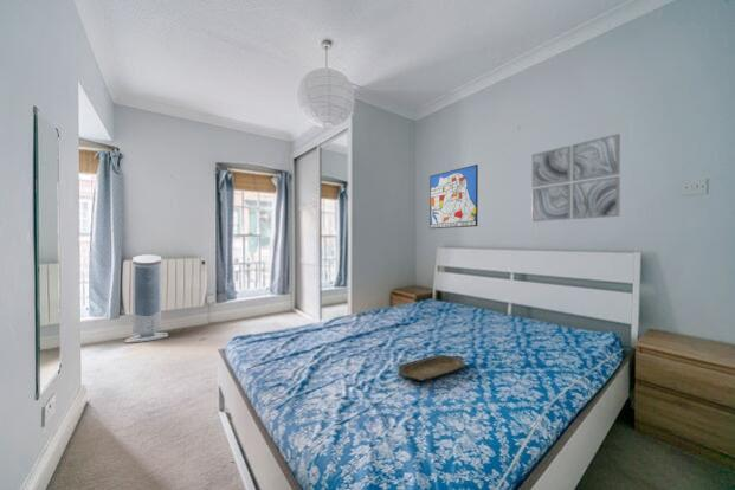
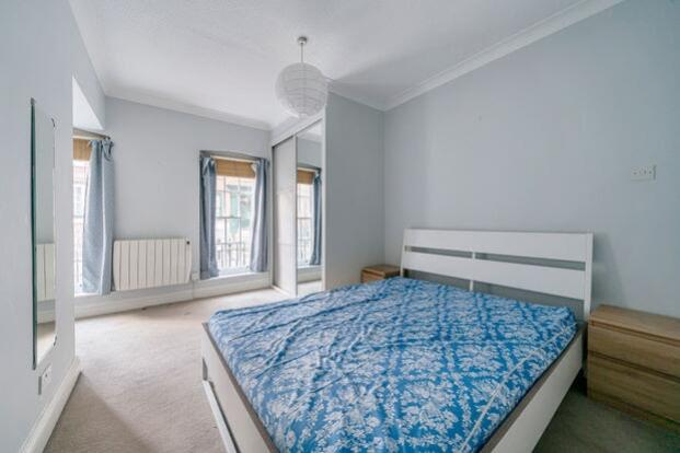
- wall art (569, 181)
- wall art (451, 199)
- air purifier (147, 296)
- serving tray (432, 367)
